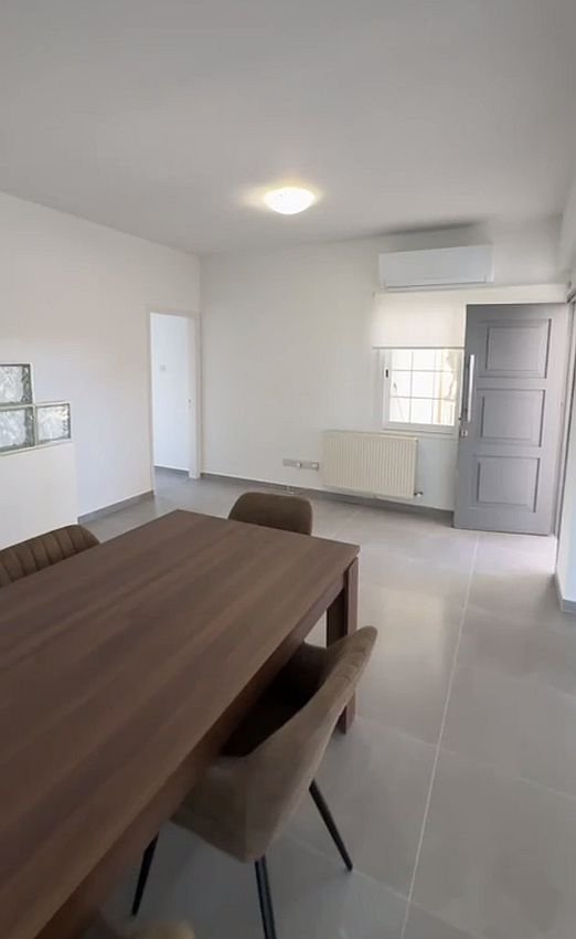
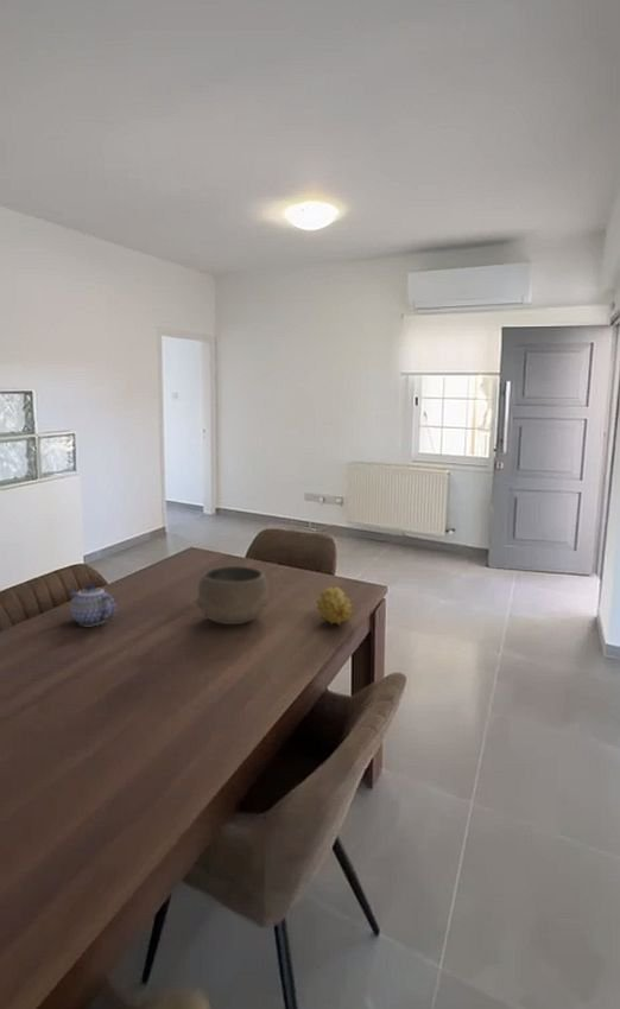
+ bowl (232, 596)
+ fruit (335, 604)
+ teapot (90, 603)
